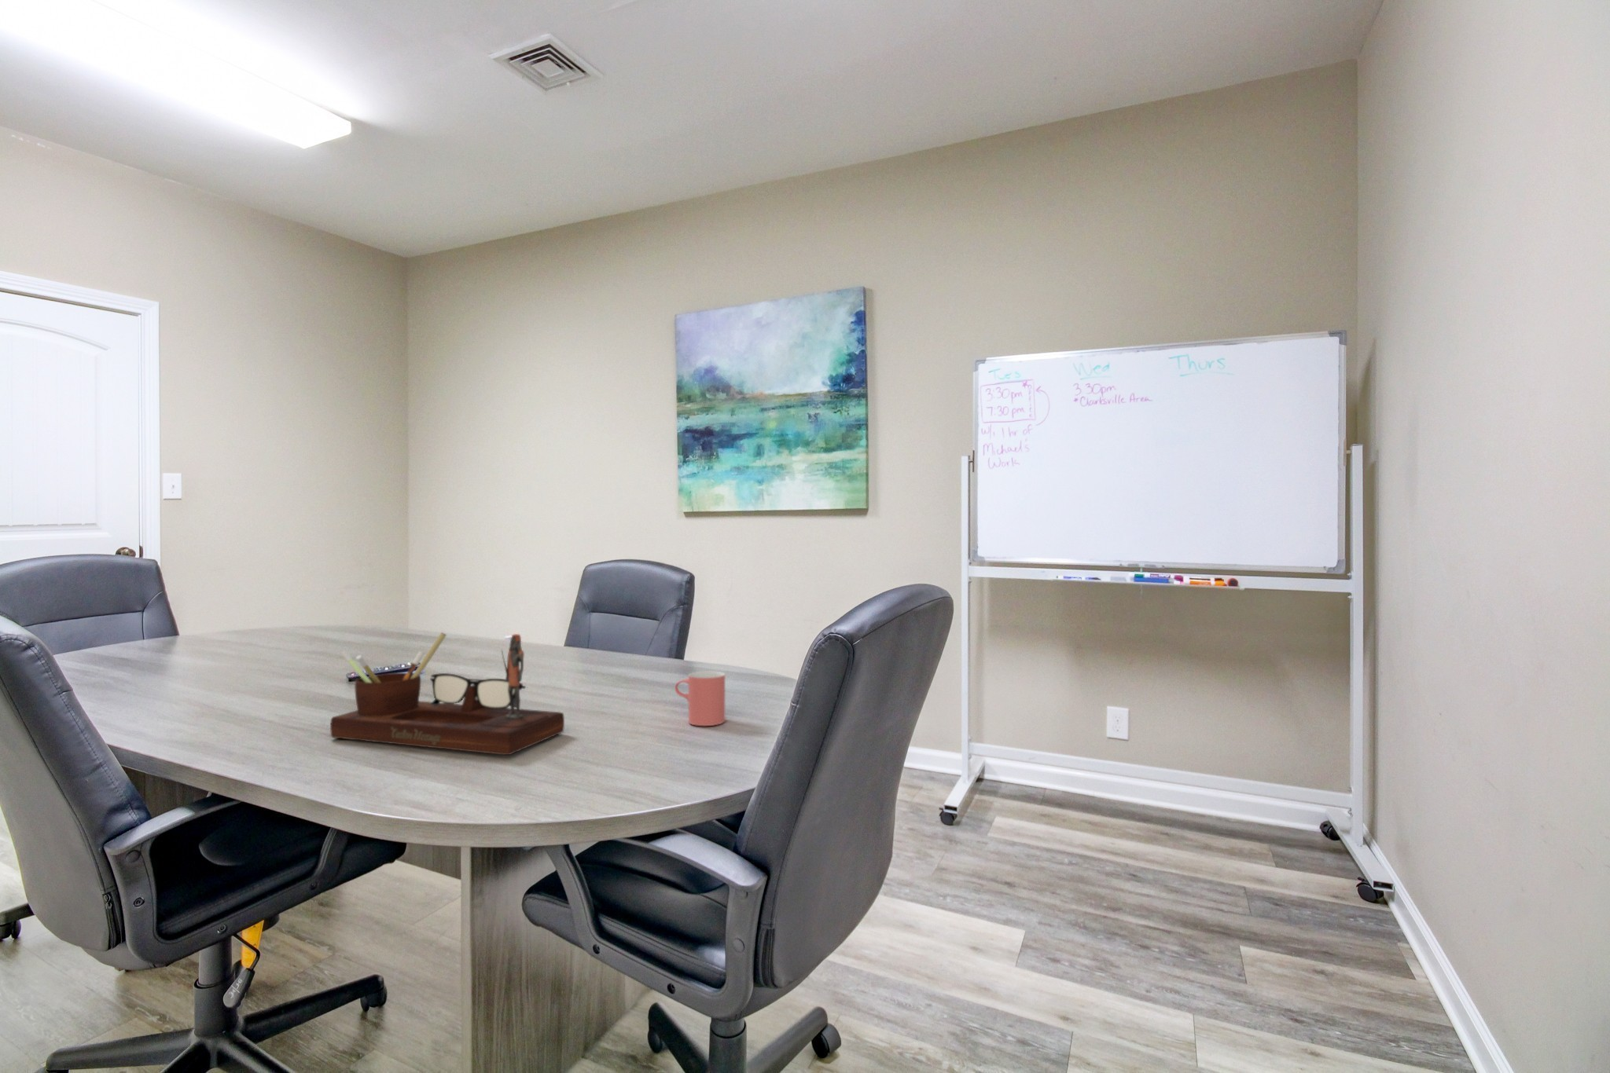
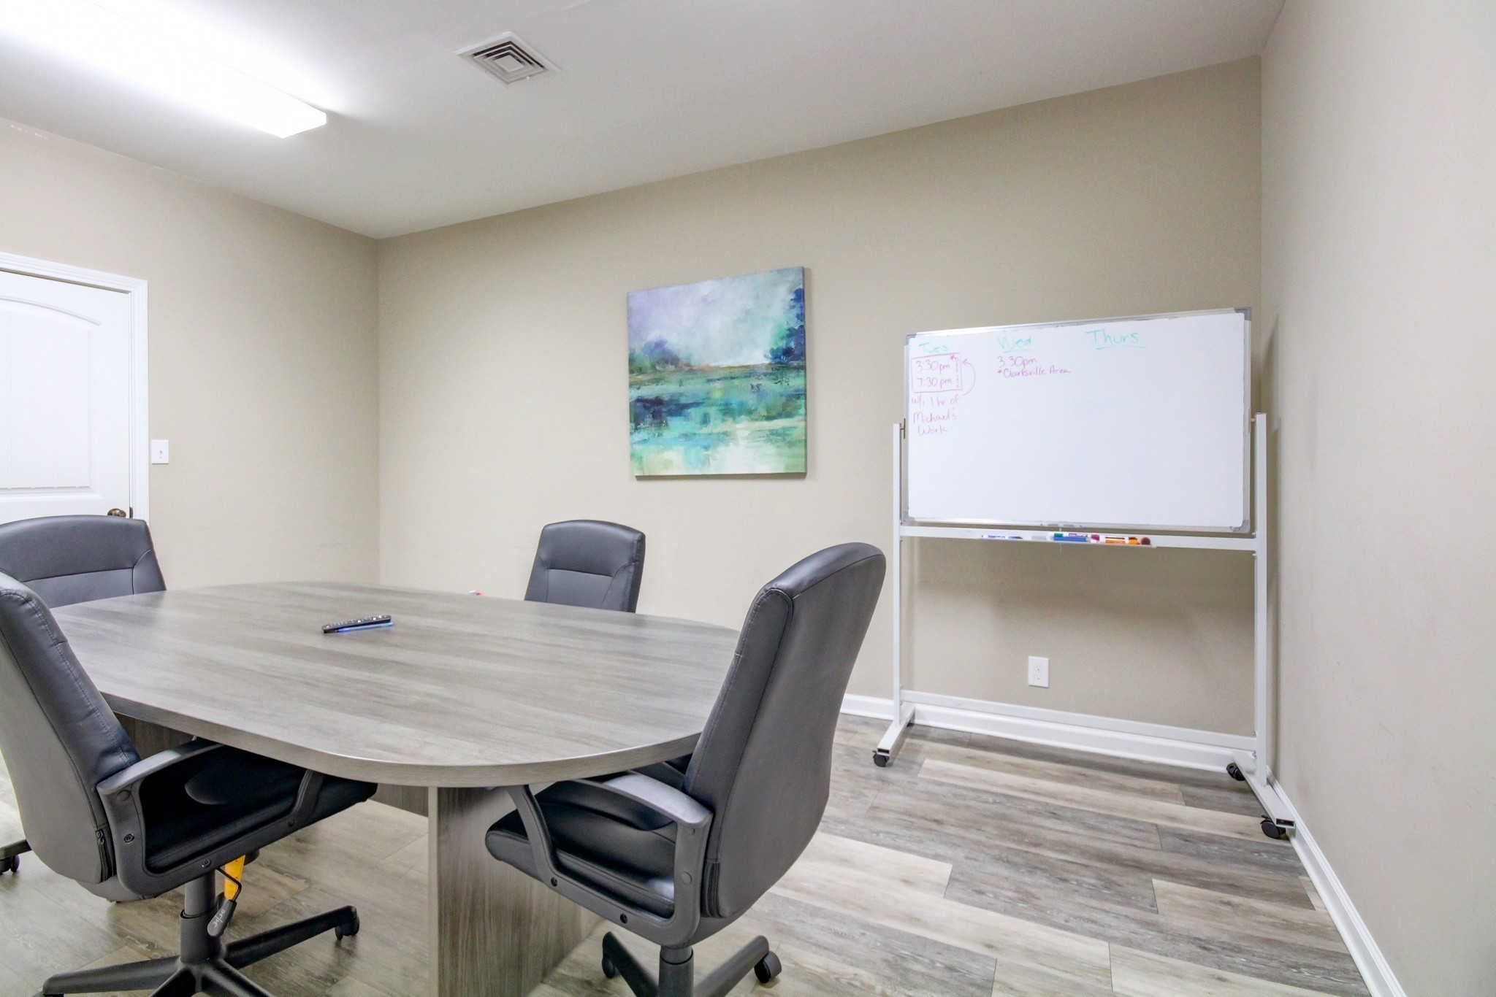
- cup (698, 697)
- desk organizer (442, 683)
